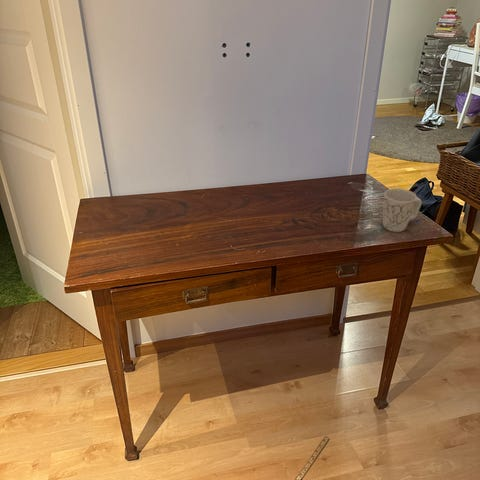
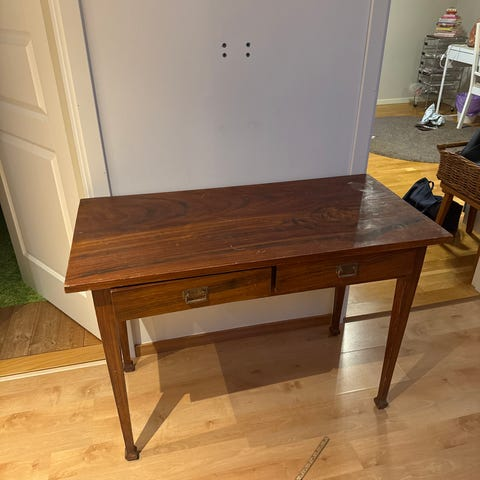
- mug (401, 210)
